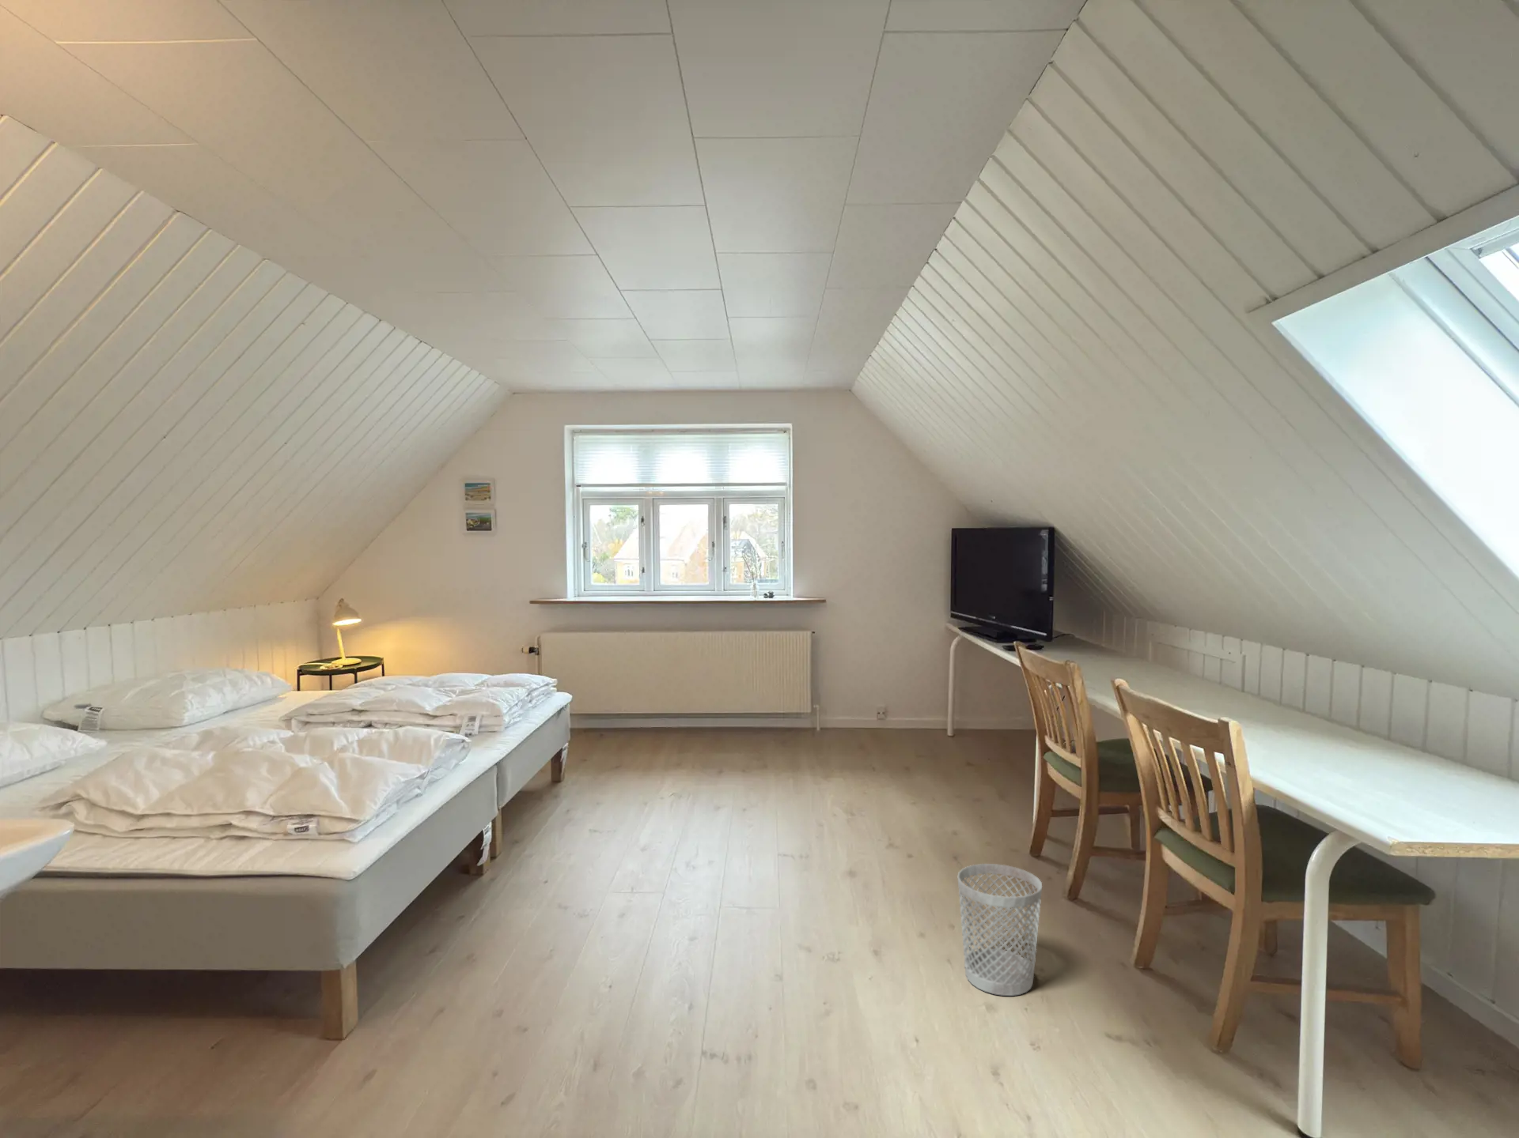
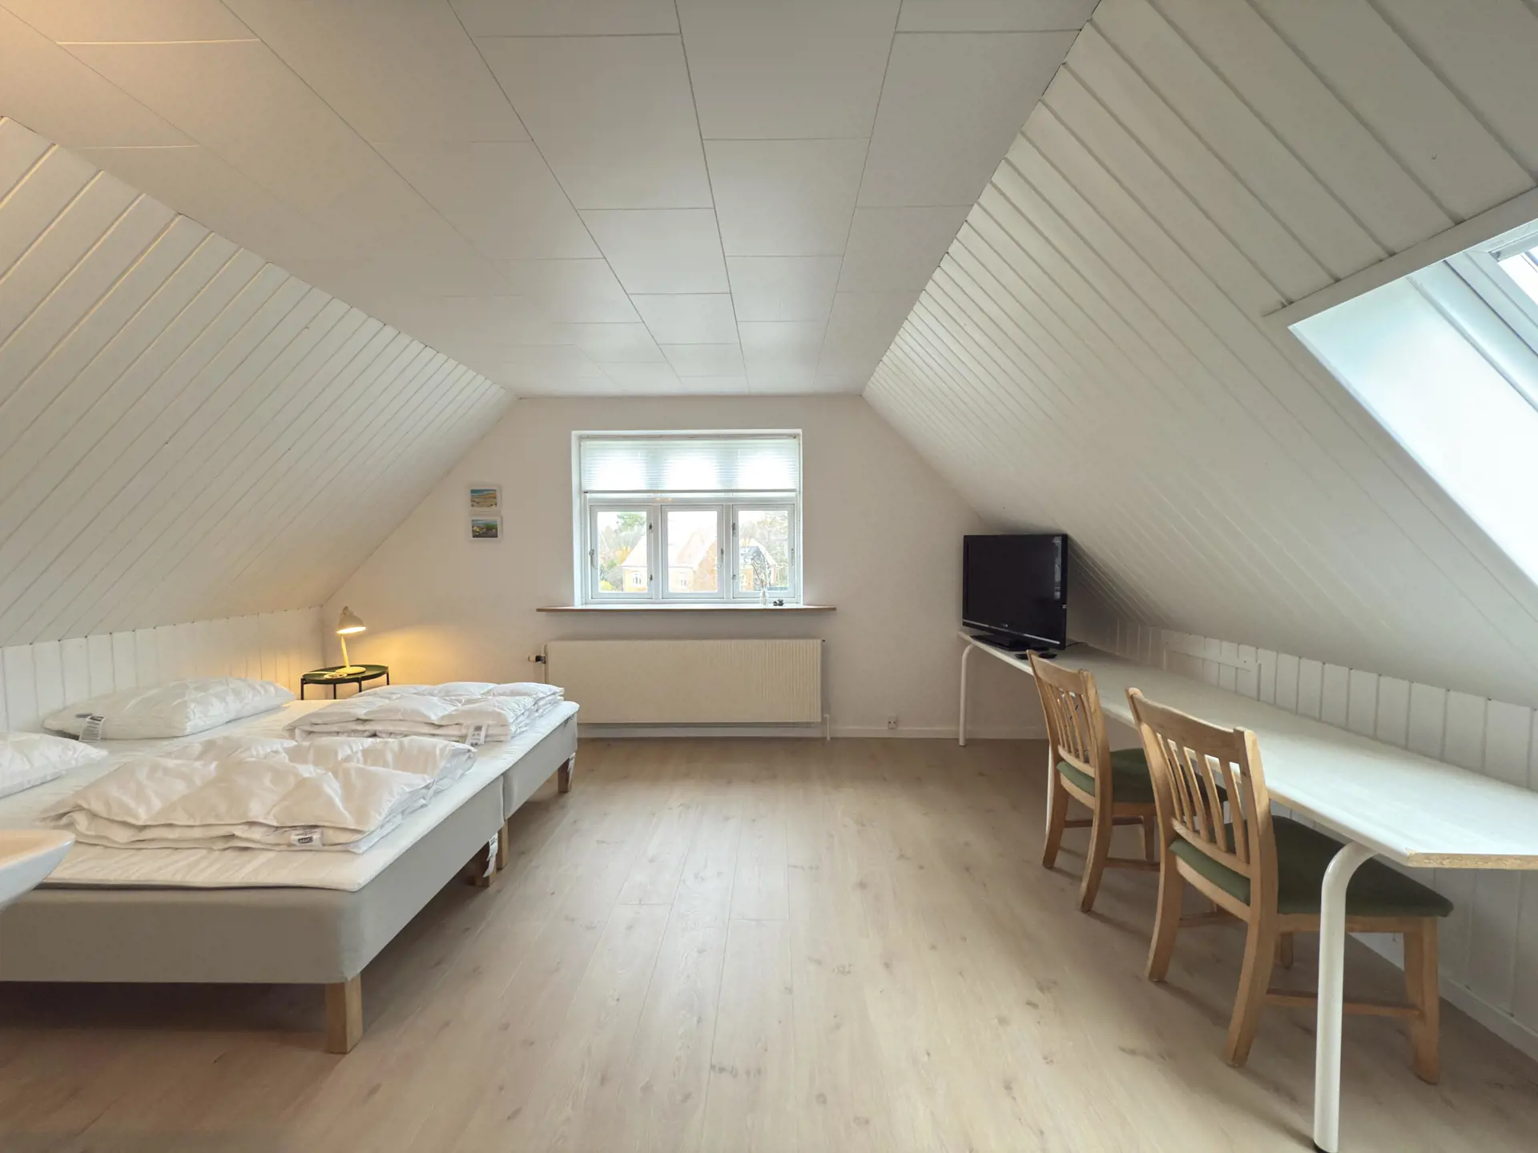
- wastebasket (999, 929)
